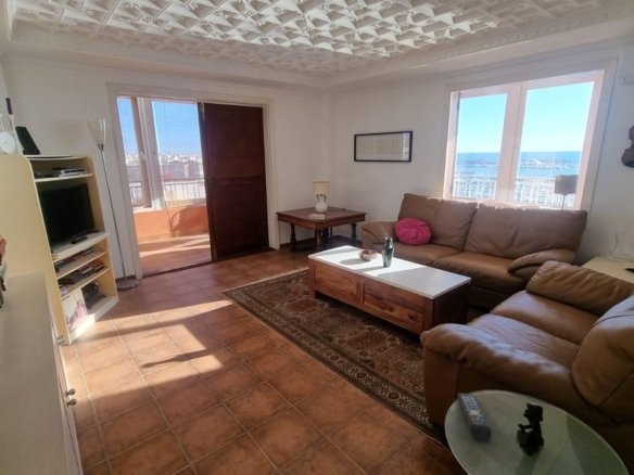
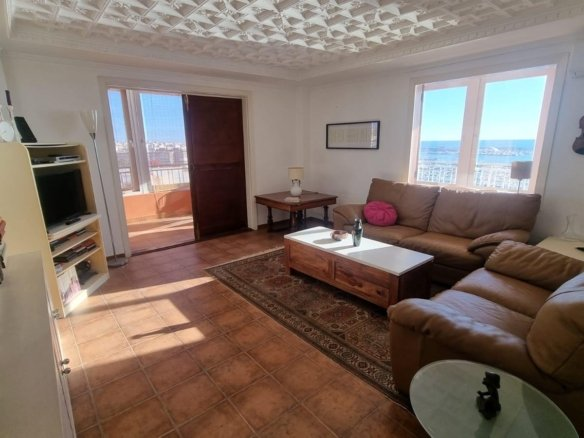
- remote control (472, 413)
